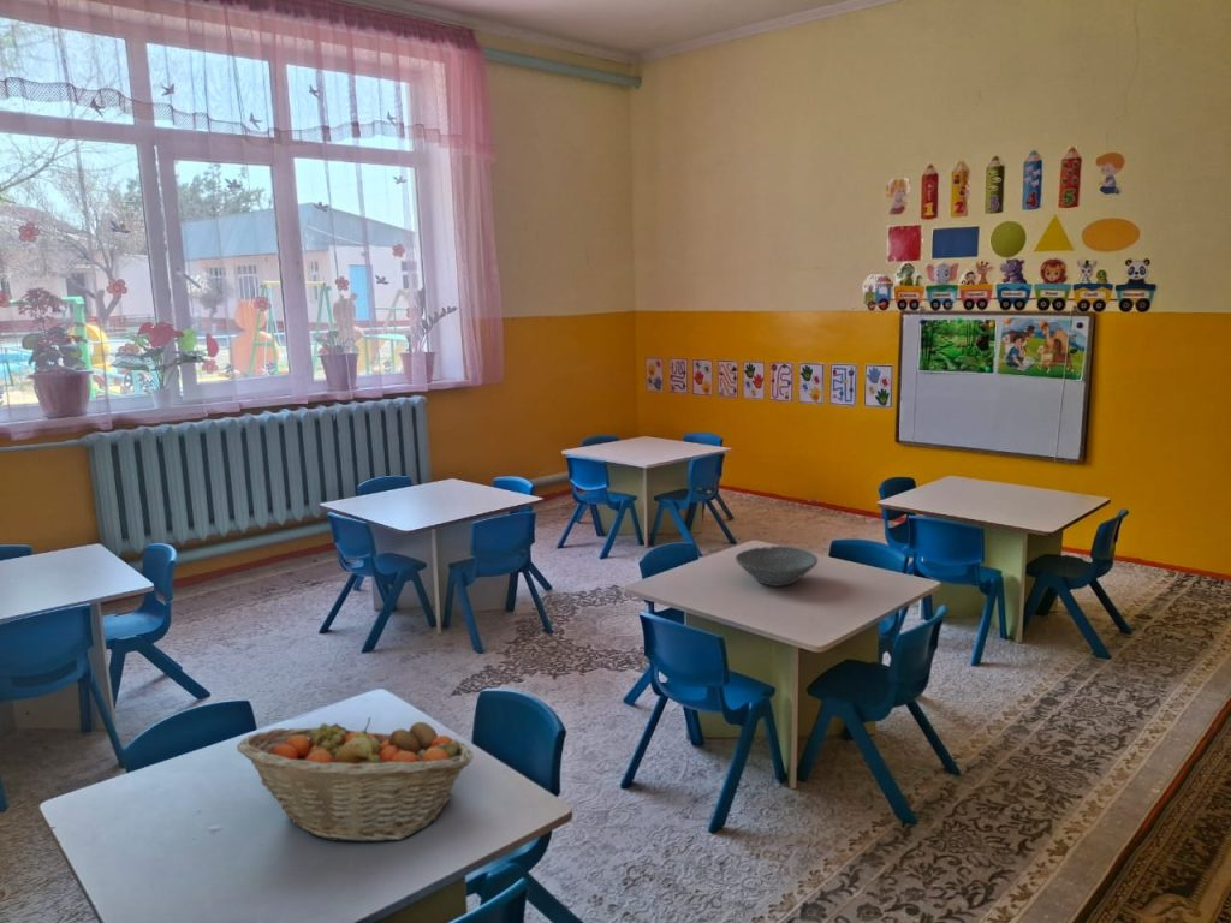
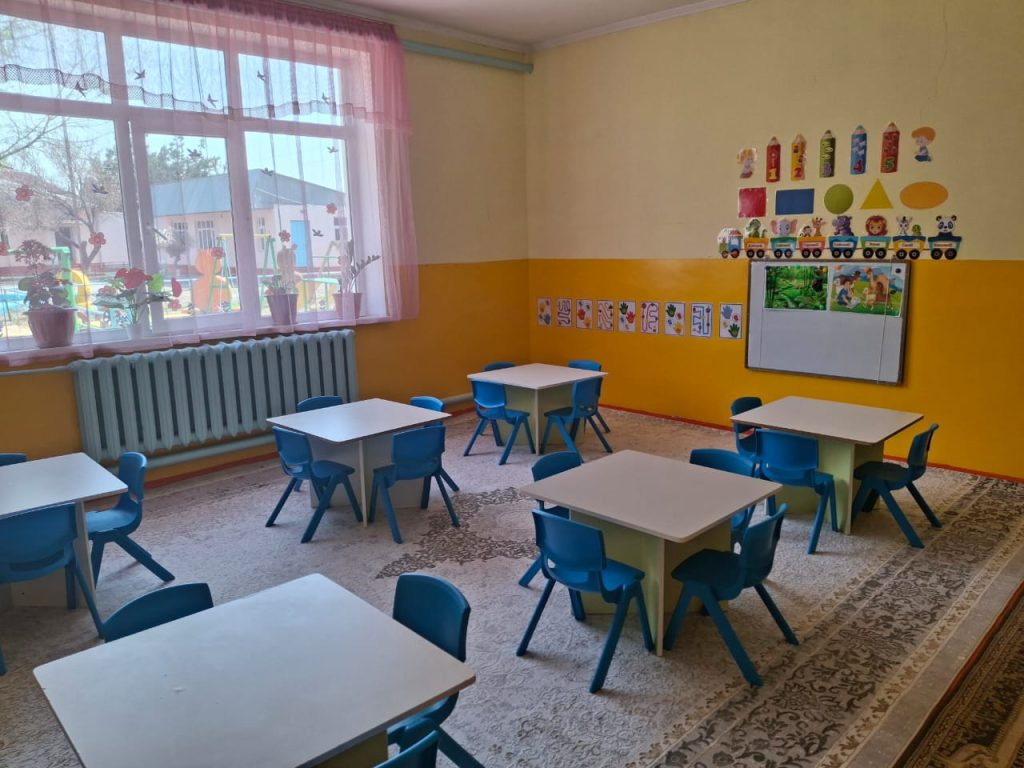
- bowl (775, 568)
- fruit basket (357, 766)
